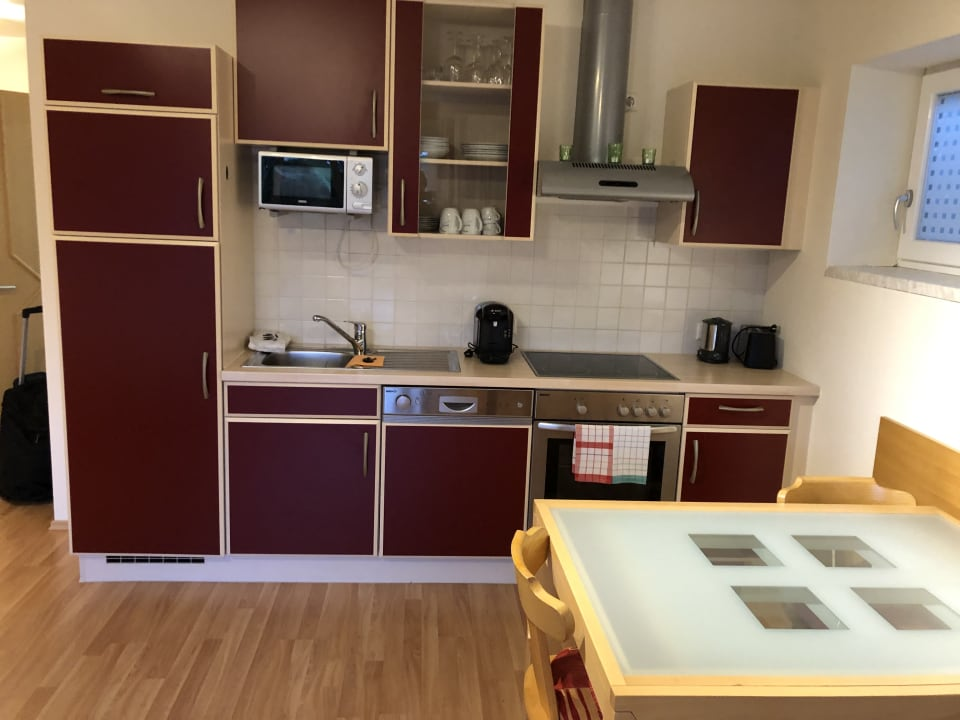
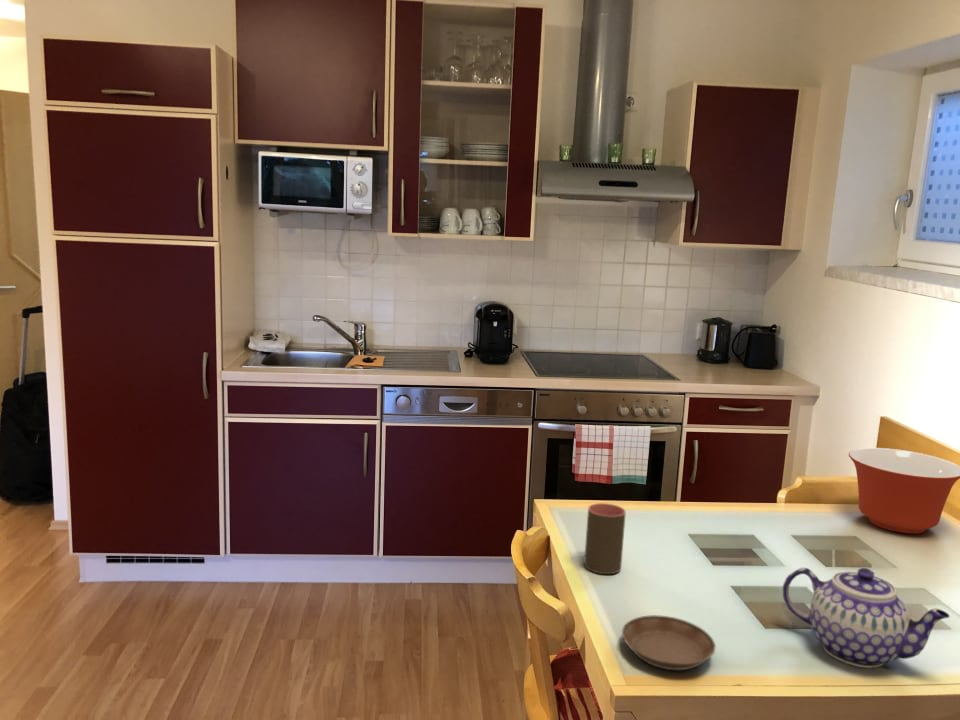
+ cup (604, 538)
+ mixing bowl (900, 493)
+ saucer (667, 645)
+ teapot (860, 610)
